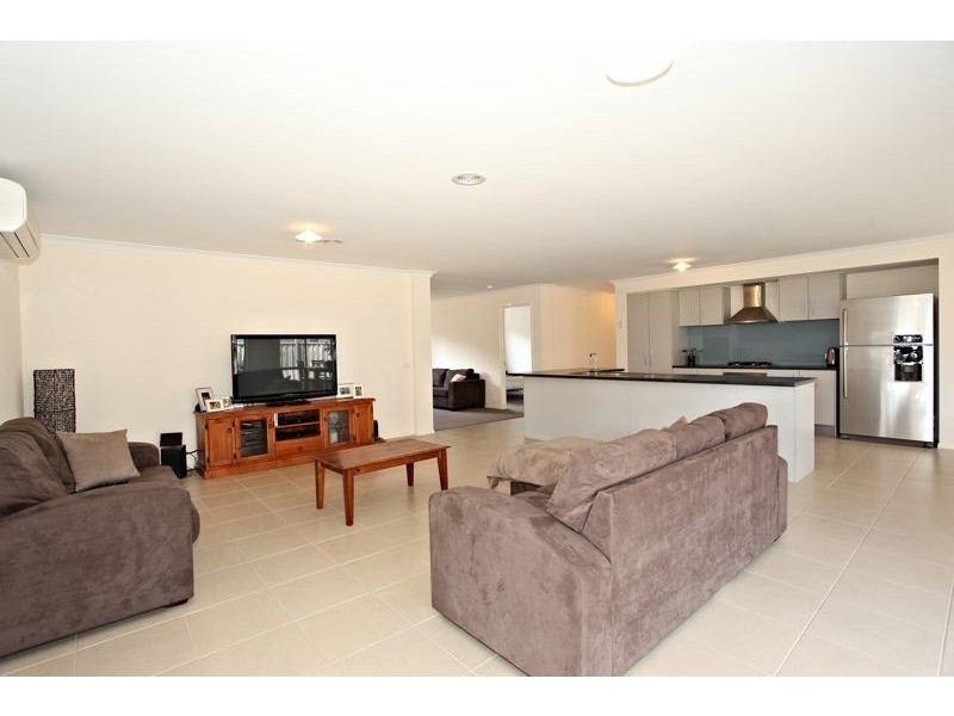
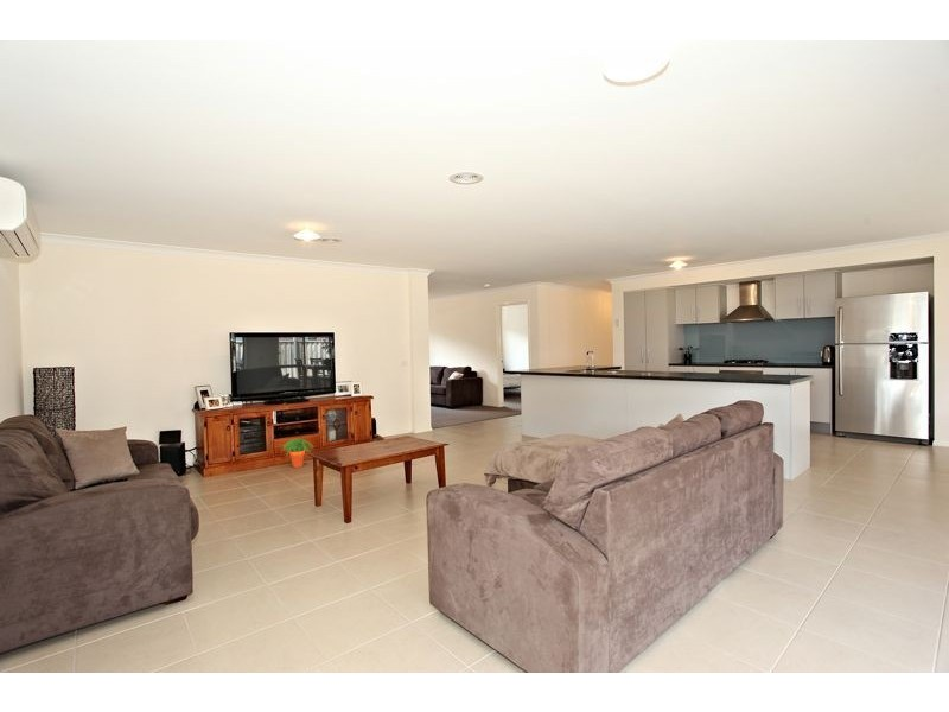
+ potted plant (297, 452)
